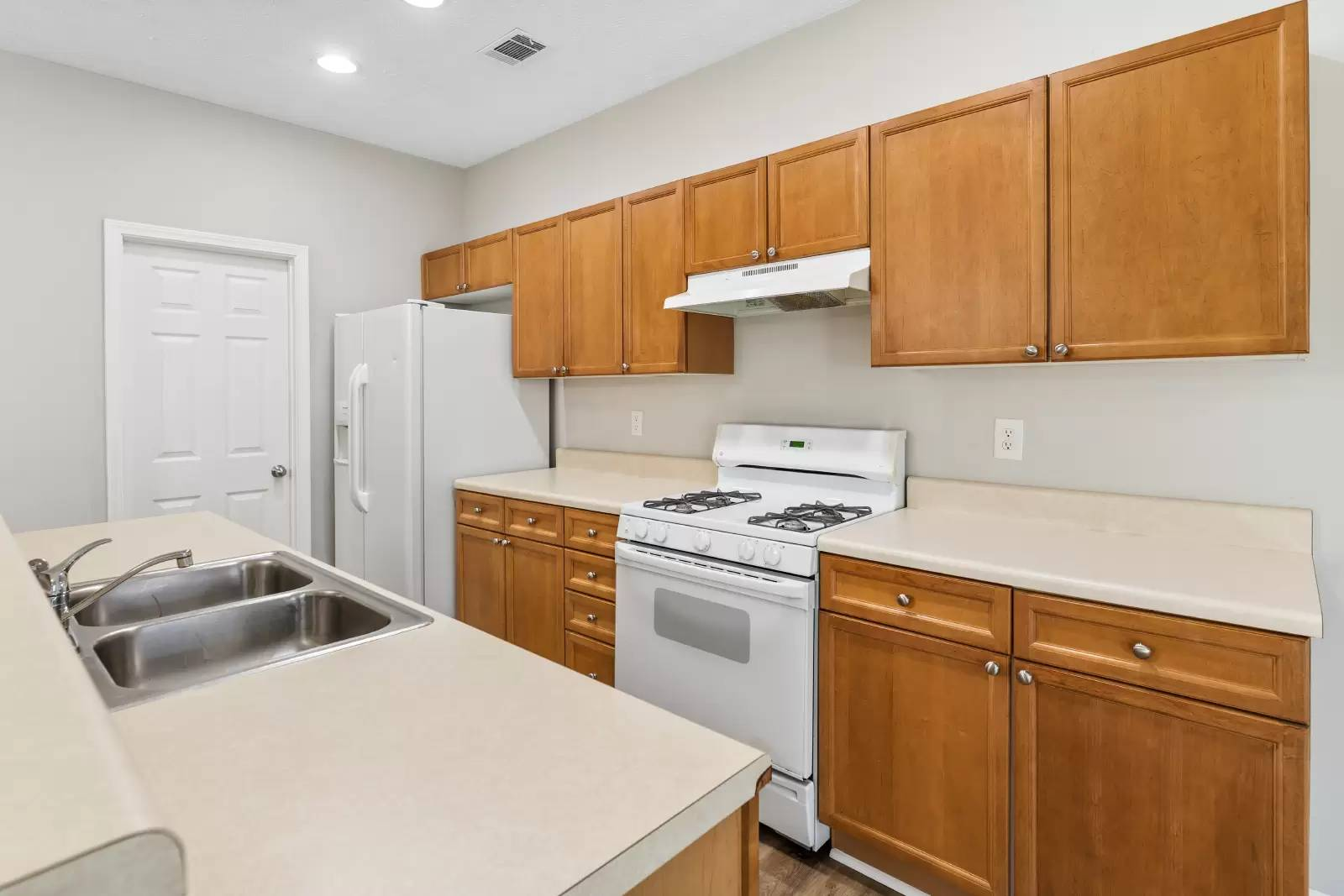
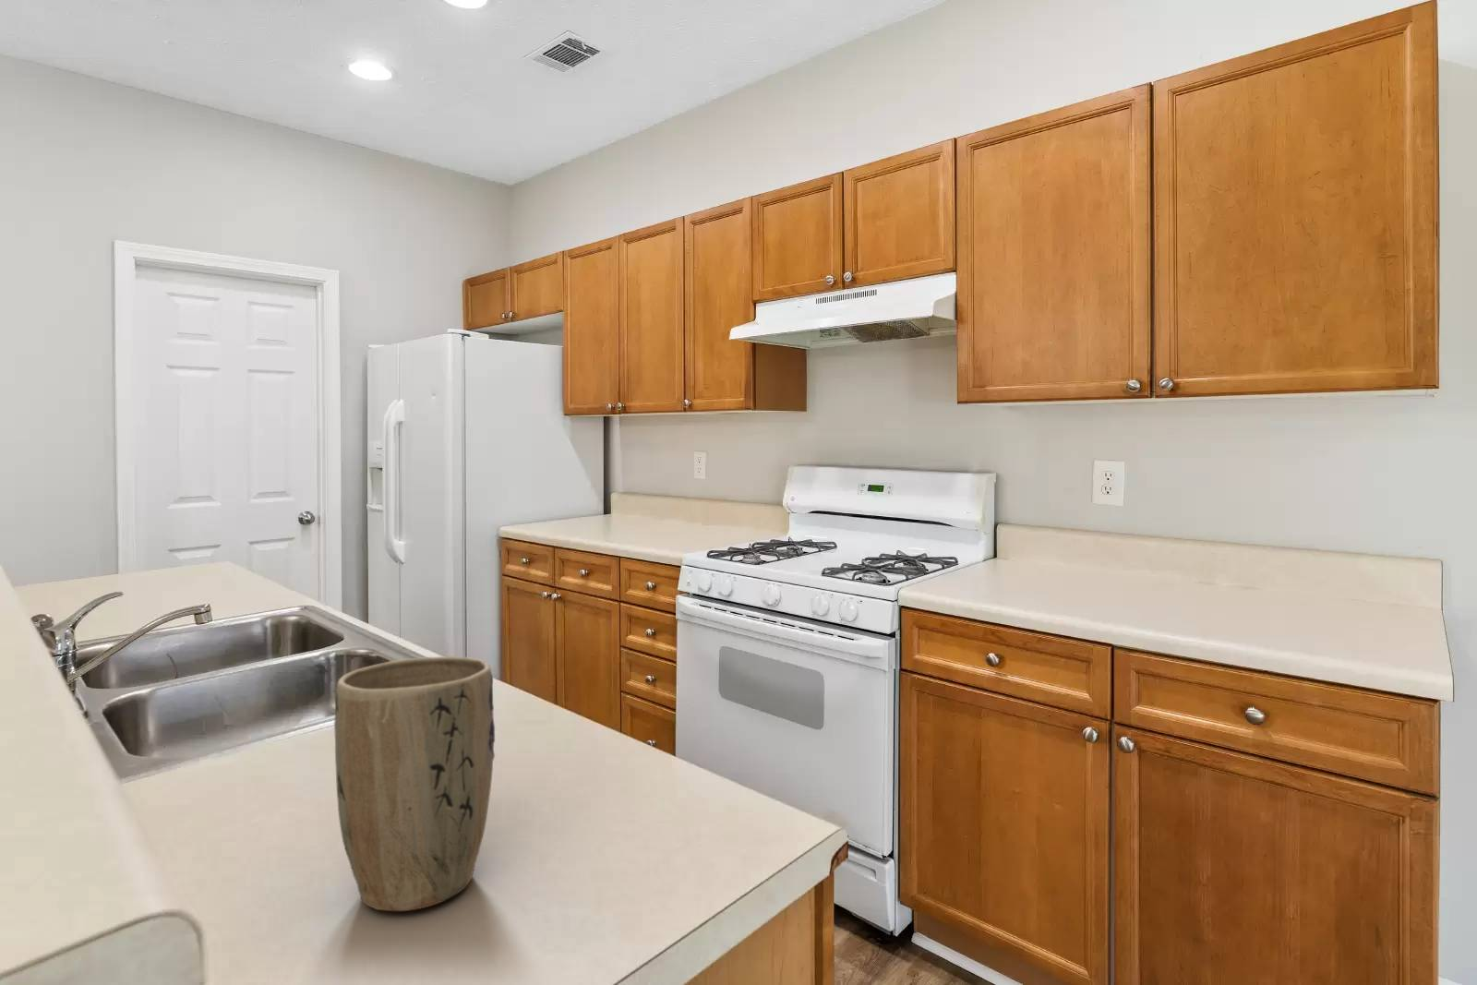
+ plant pot (419, 777)
